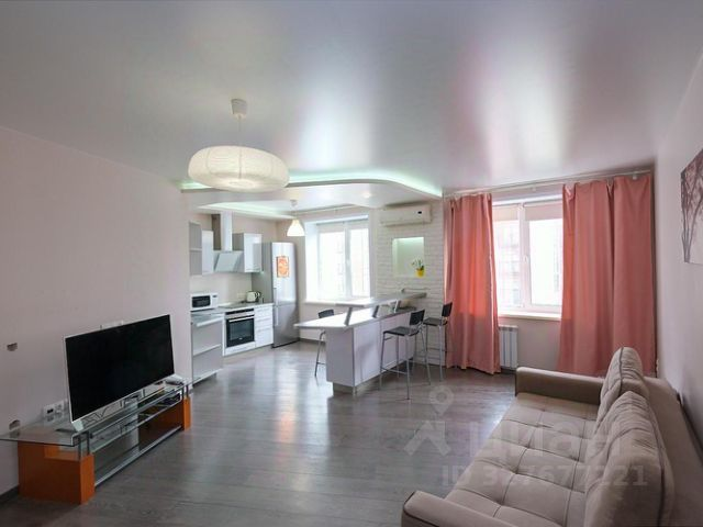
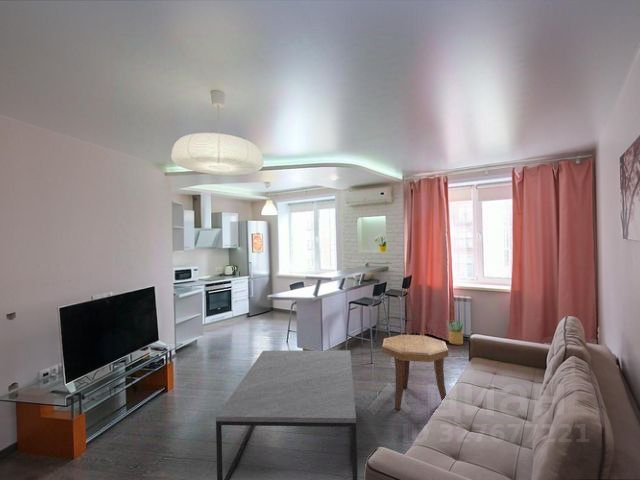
+ coffee table (298, 407)
+ side table (408, 370)
+ potted plant (454, 331)
